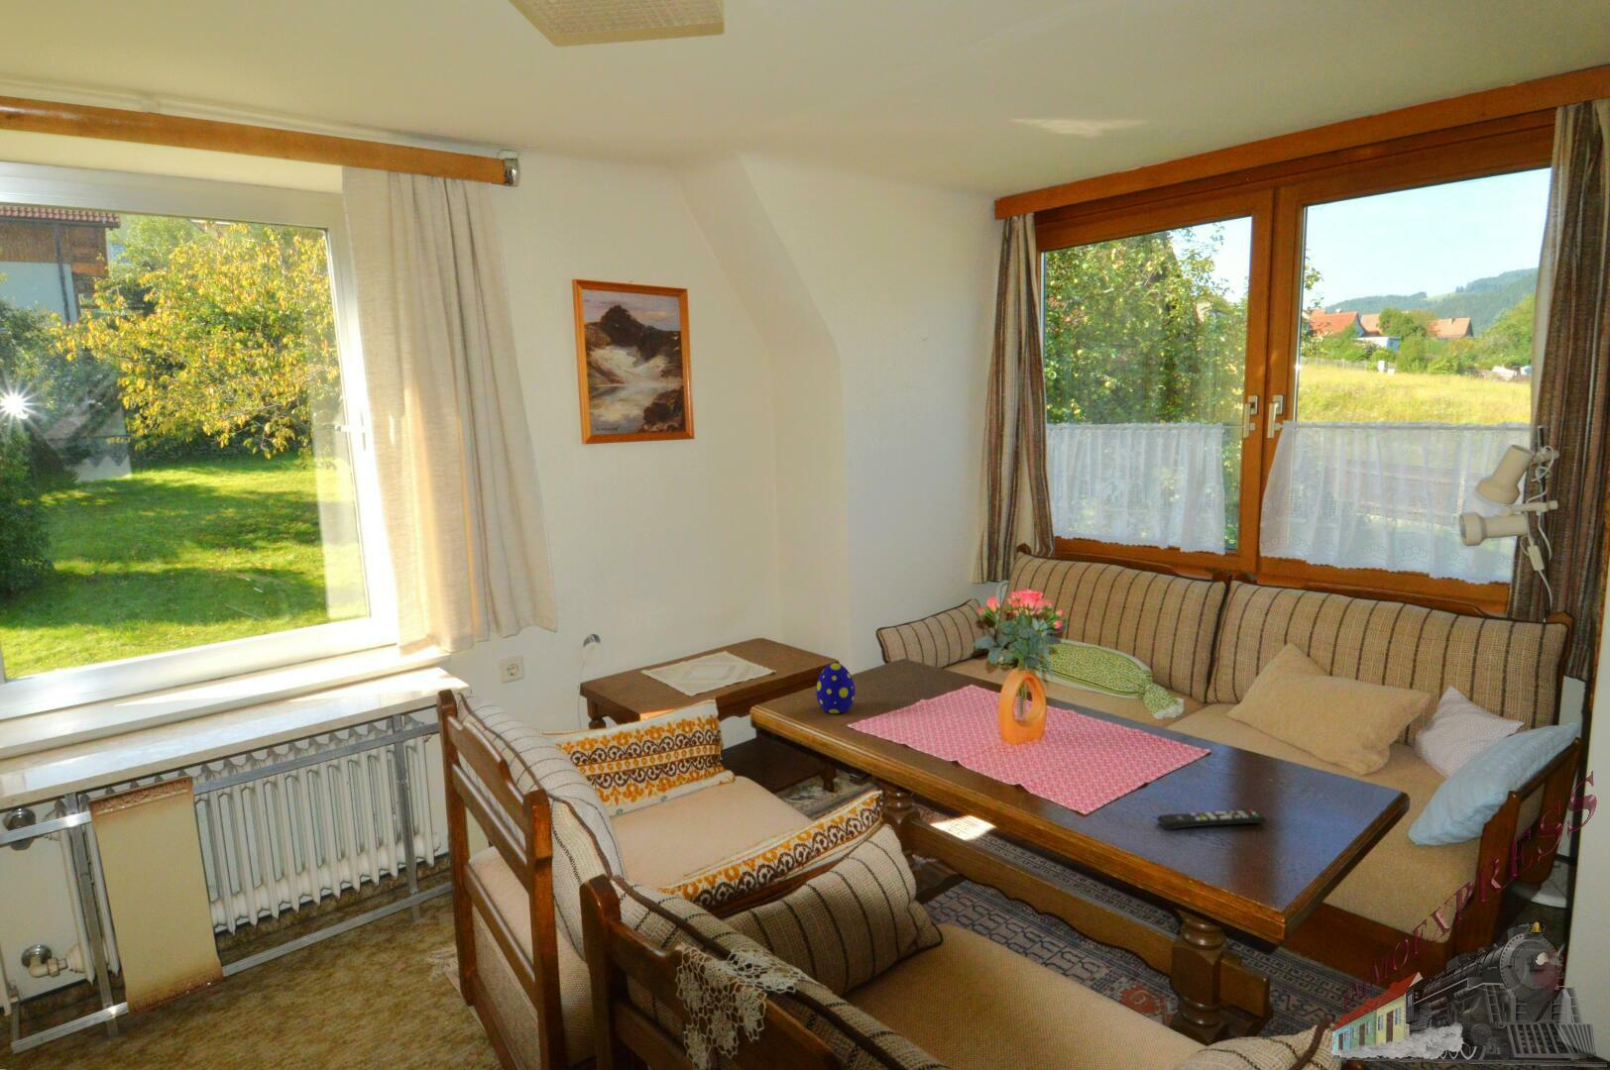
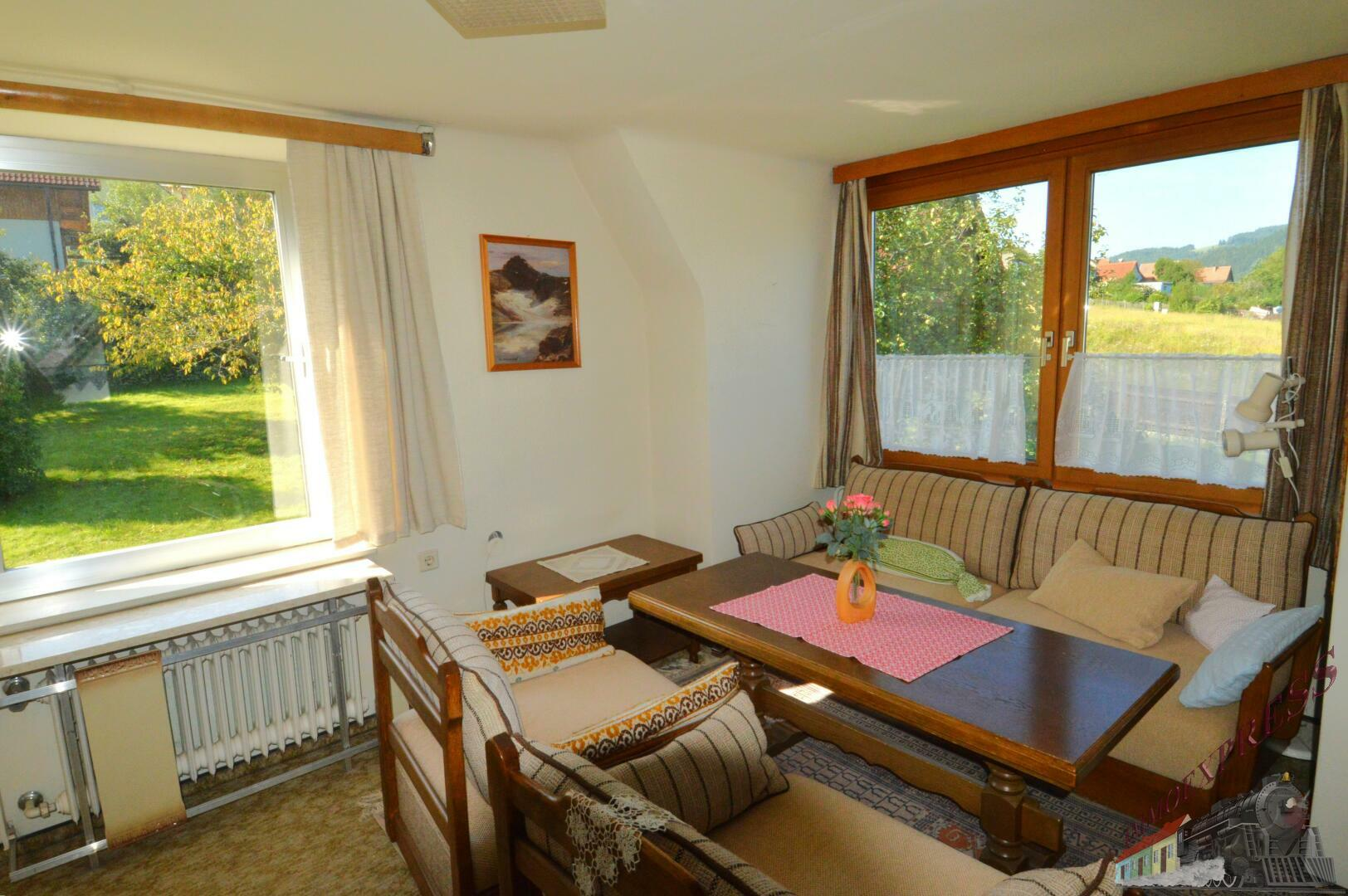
- remote control (1210, 819)
- decorative egg (835, 685)
